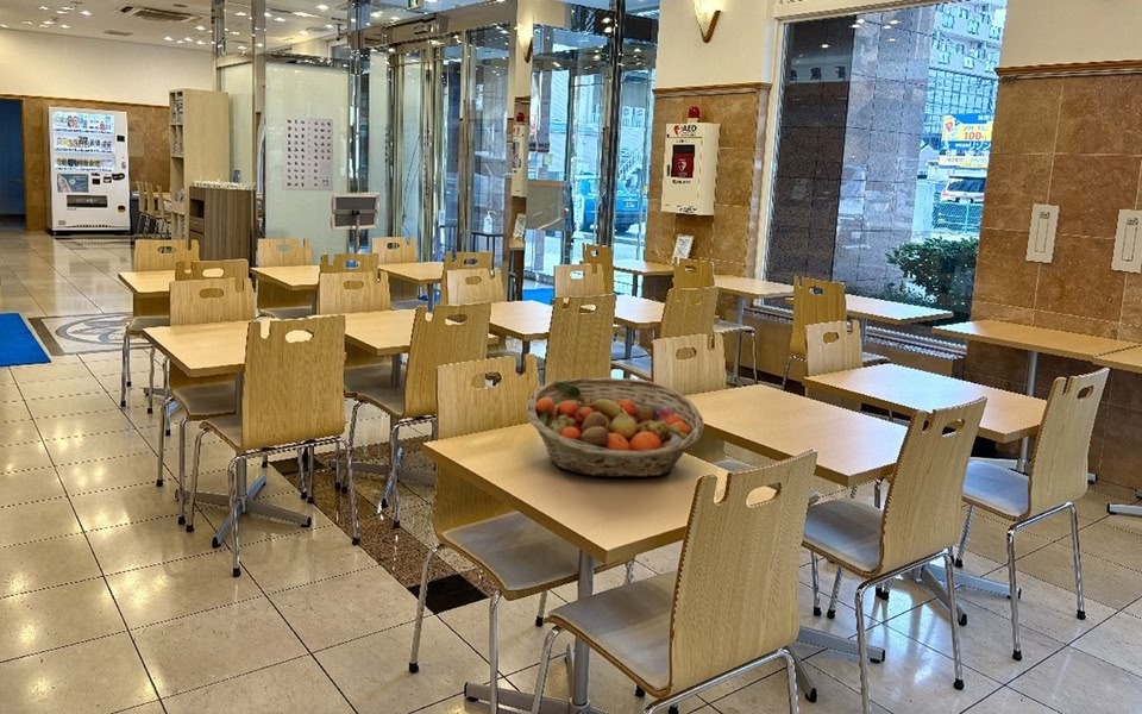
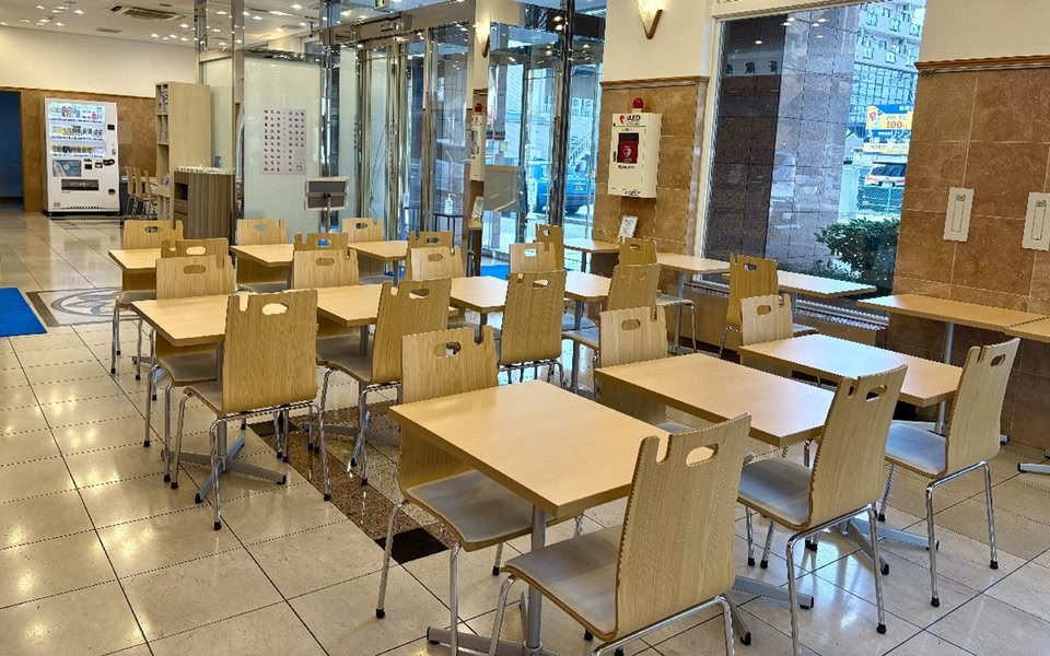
- fruit basket (614, 426)
